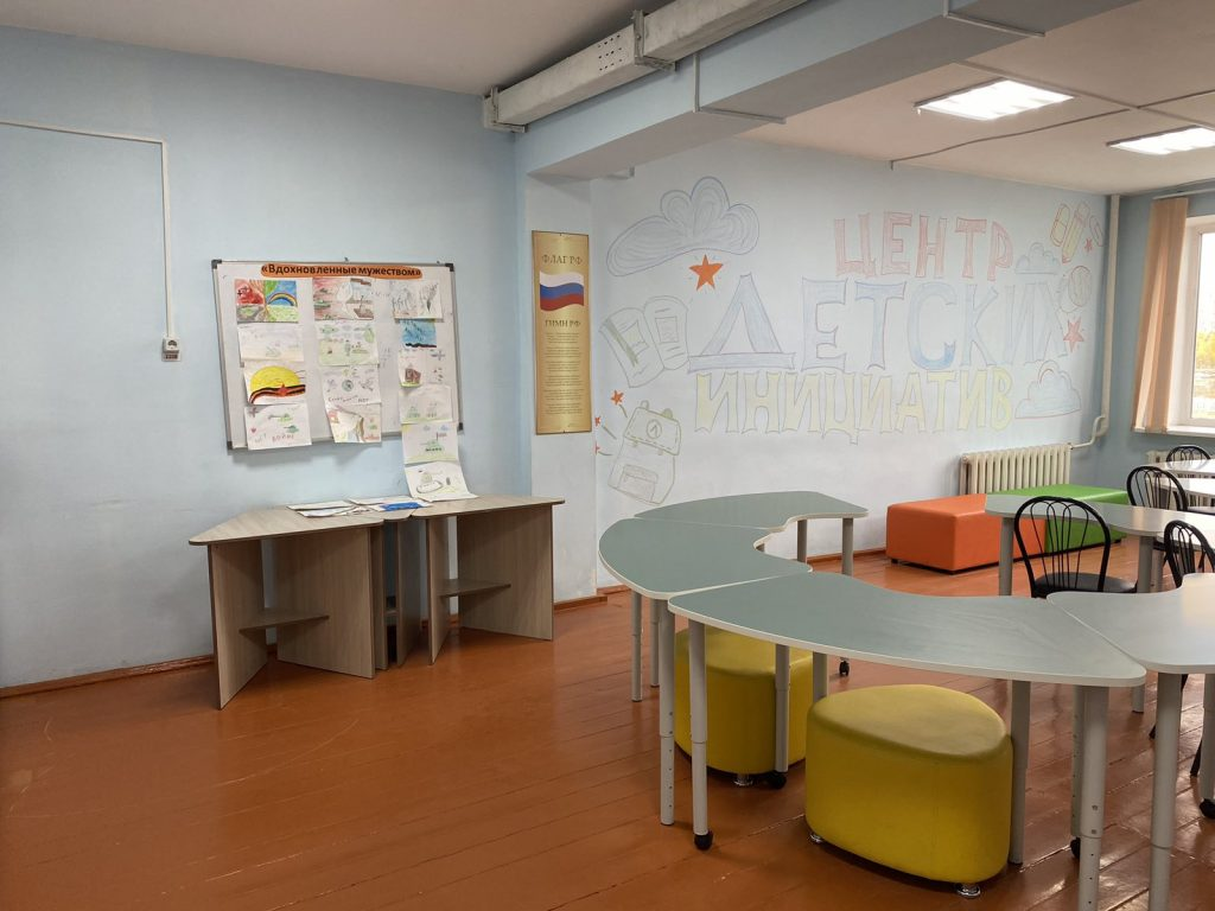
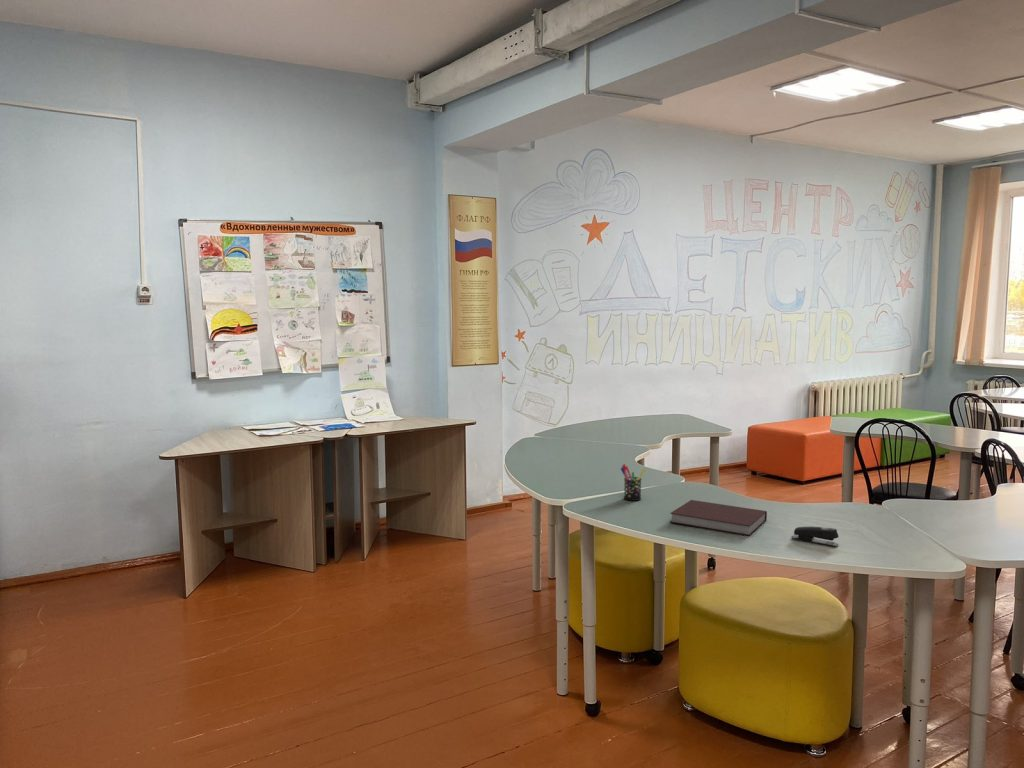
+ stapler (814, 533)
+ notebook (718, 516)
+ pen holder (631, 481)
